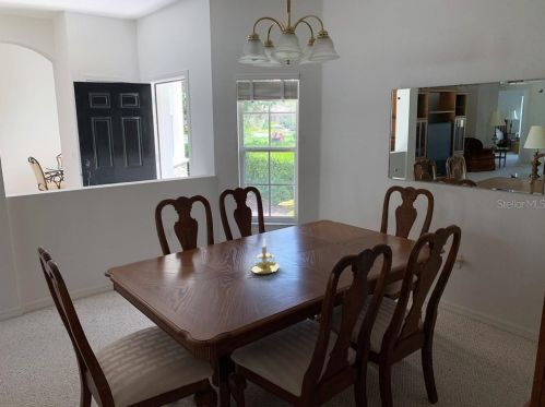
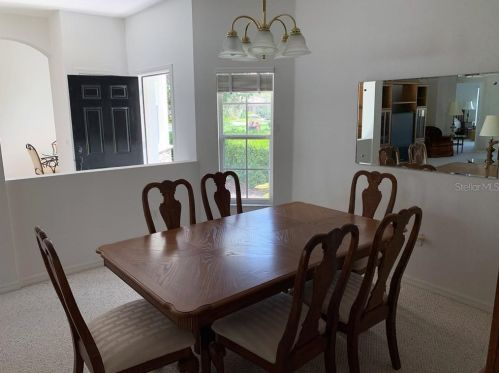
- candle holder (265, 253)
